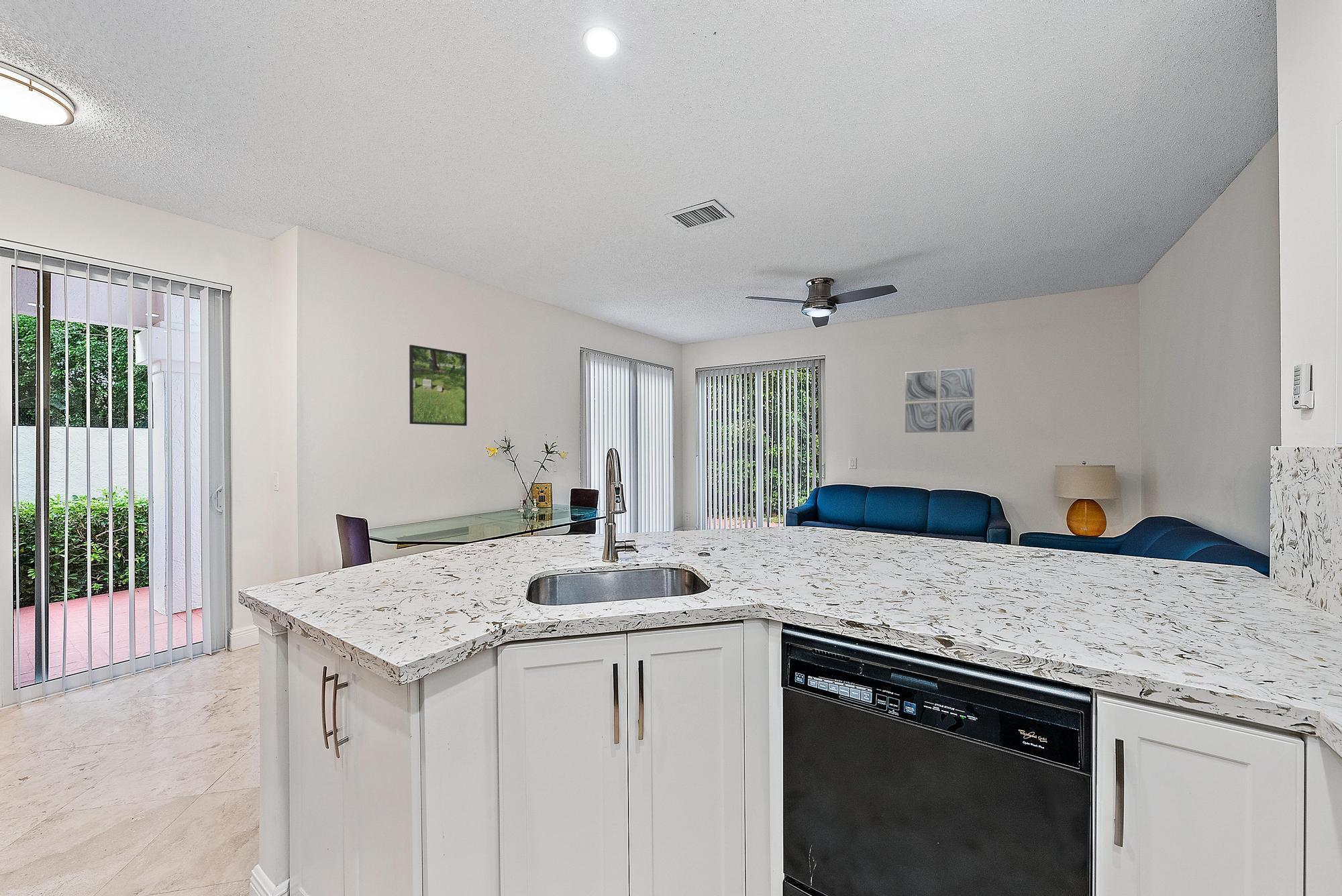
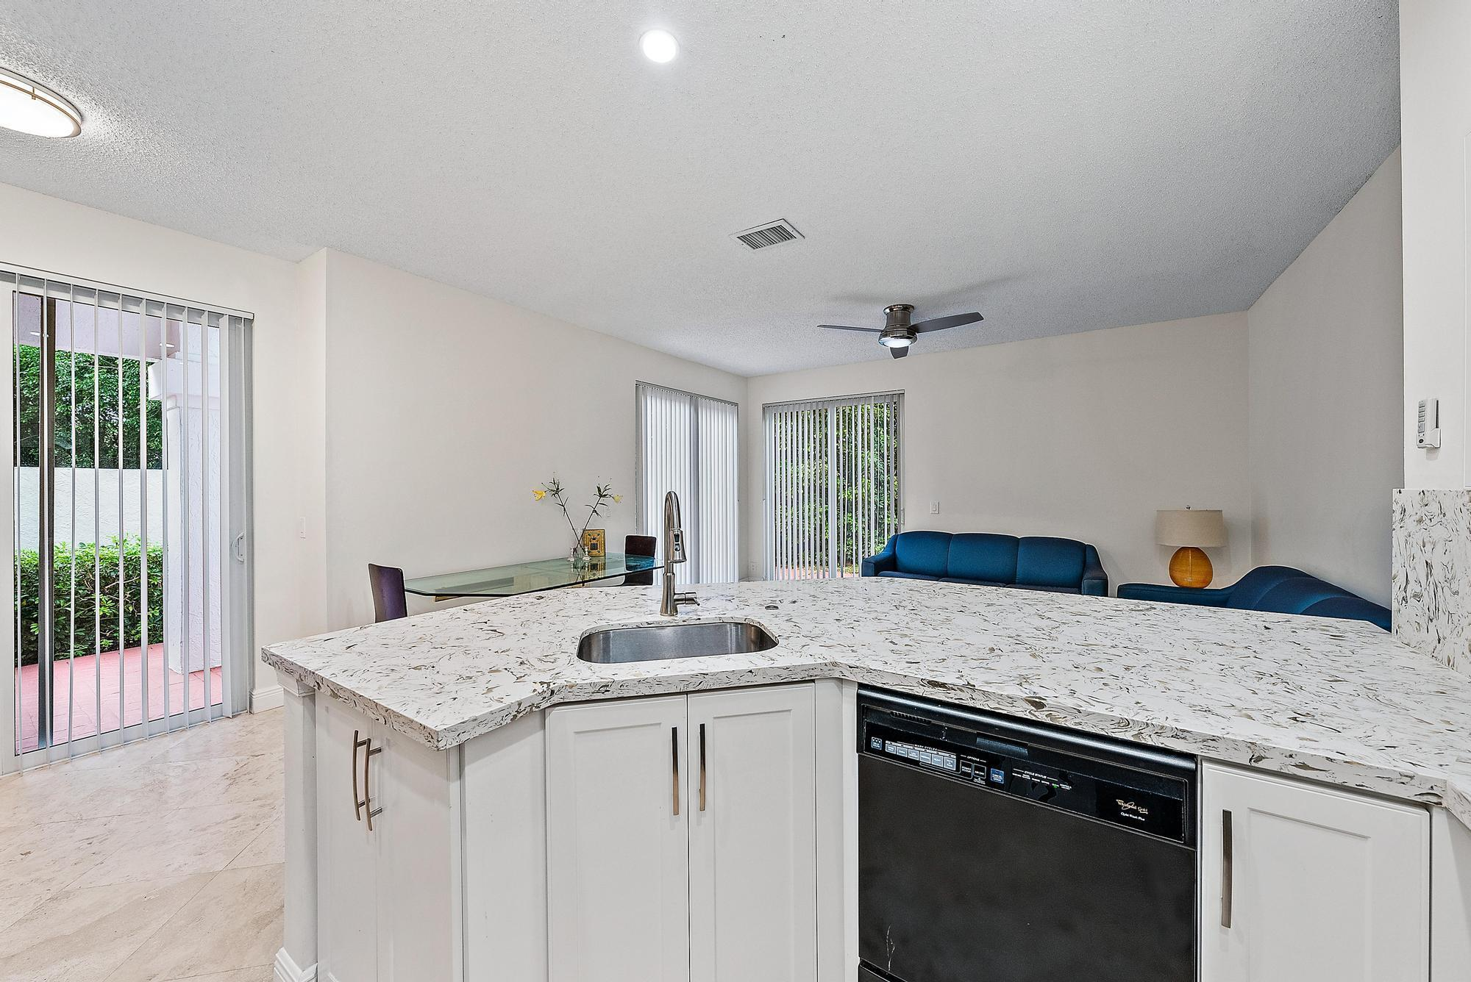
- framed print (439, 387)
- wall art (939, 400)
